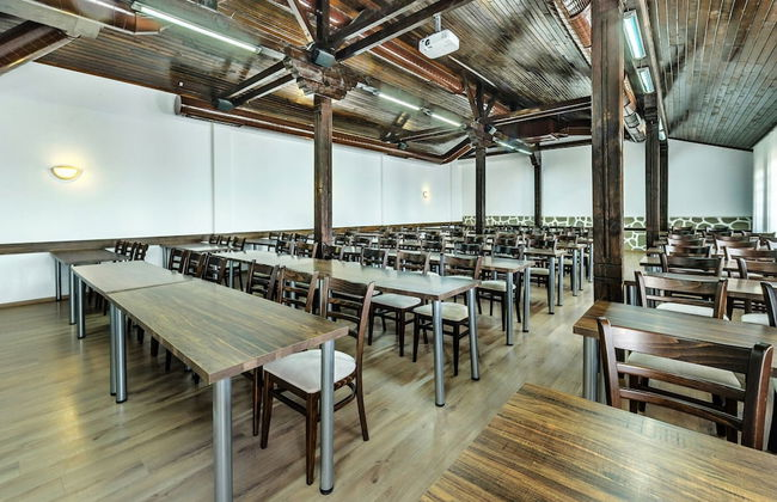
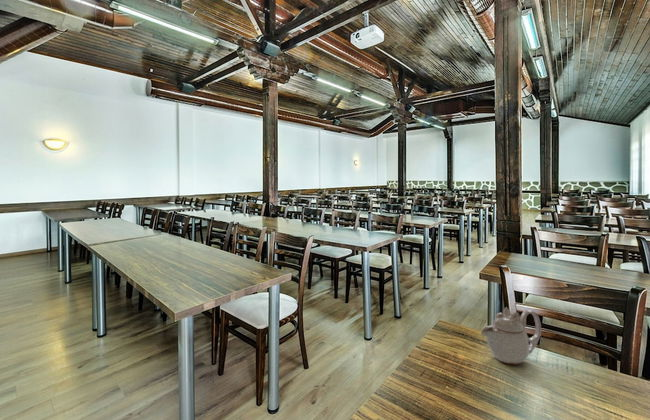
+ teapot (511, 334)
